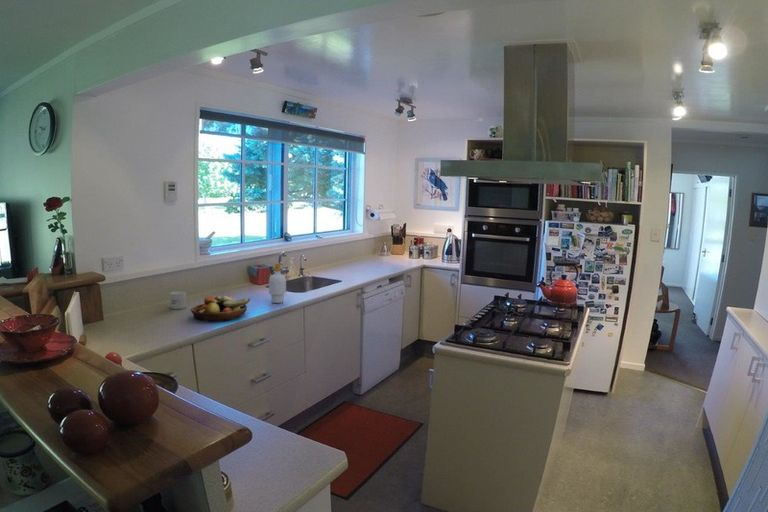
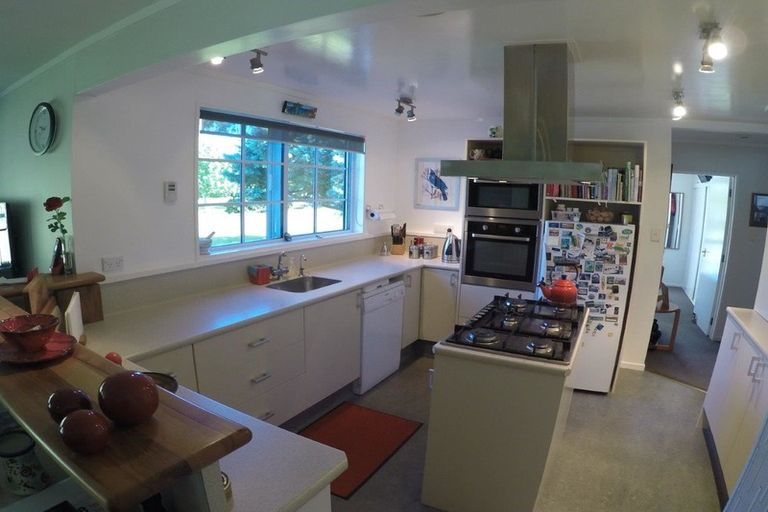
- mug (176, 299)
- soap bottle (277, 283)
- fruit bowl (220, 305)
